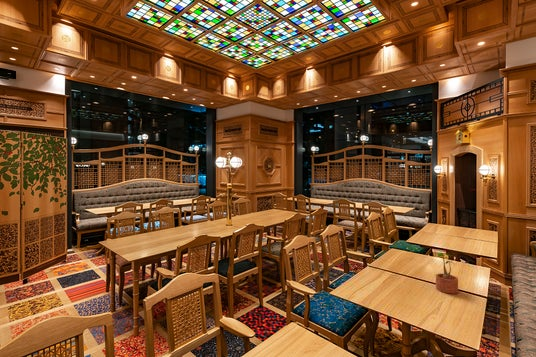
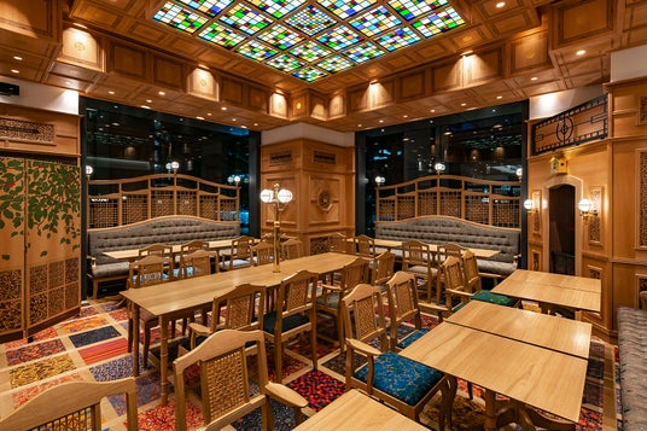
- potted plant (444, 270)
